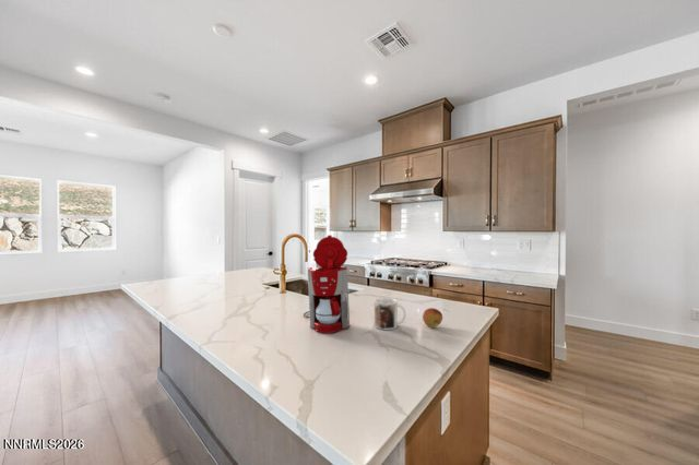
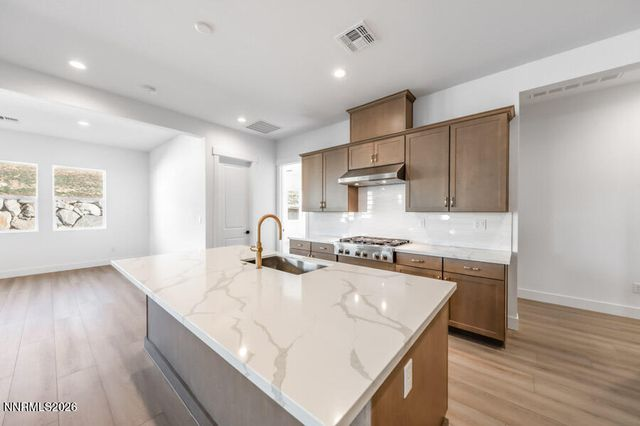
- fruit (431, 318)
- mug (388, 313)
- coffee maker (325, 277)
